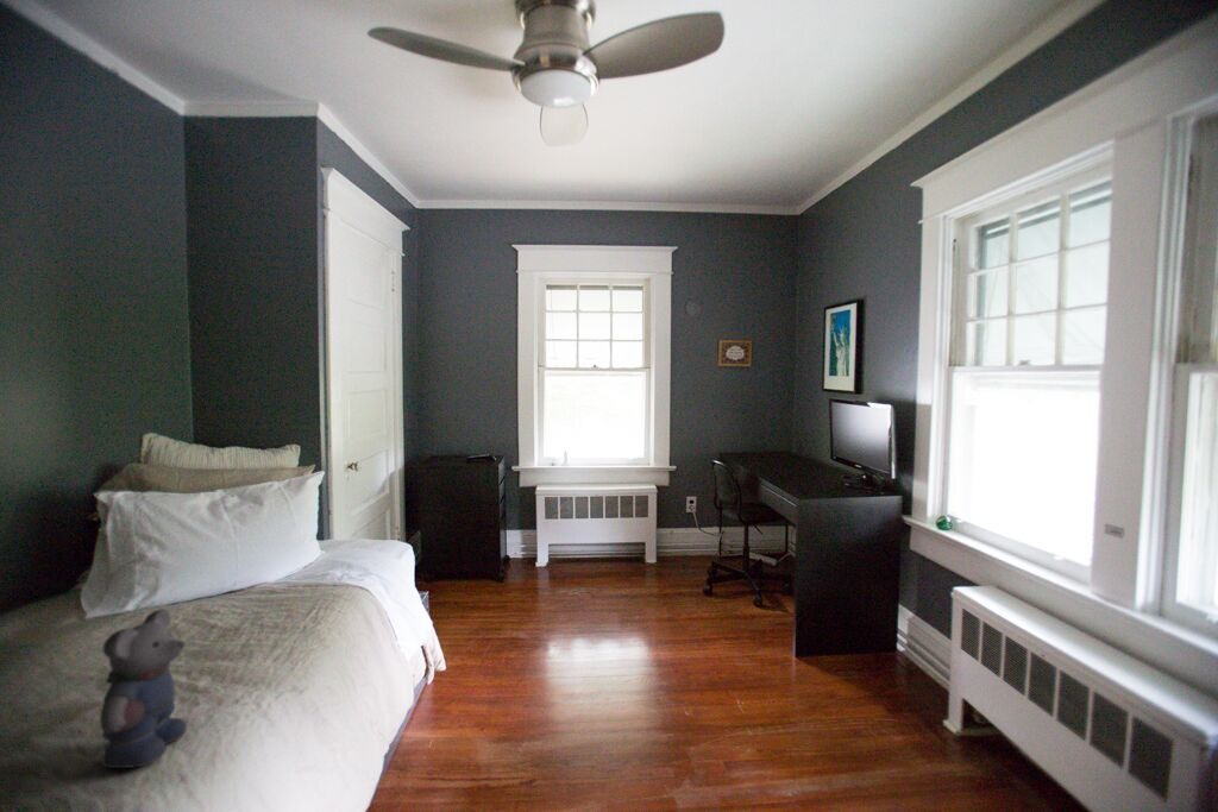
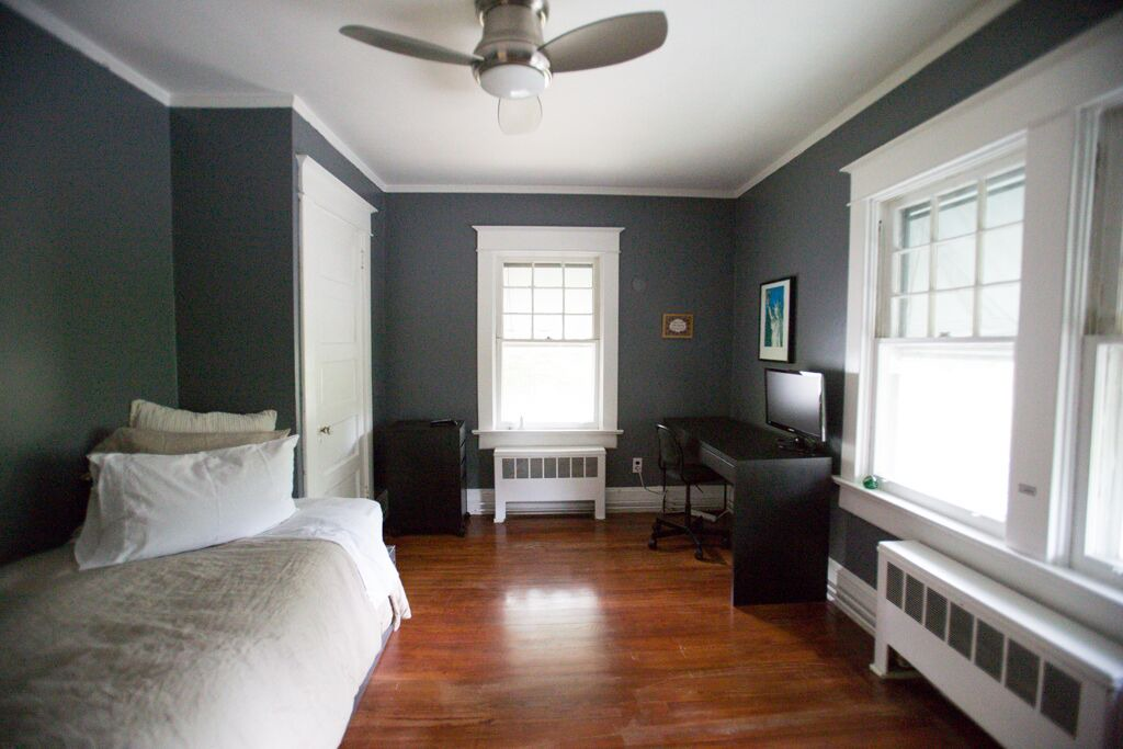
- bear (136, 685)
